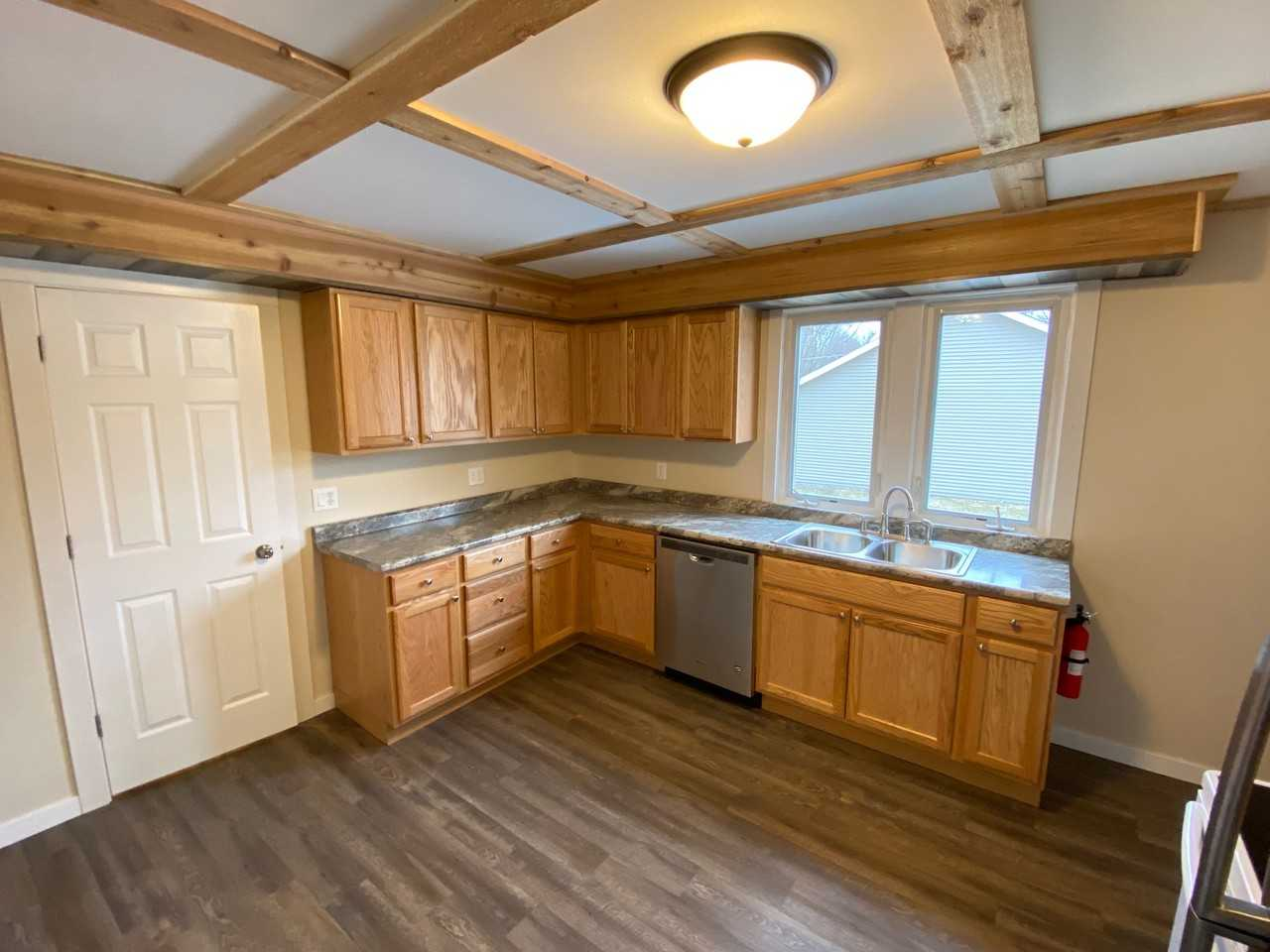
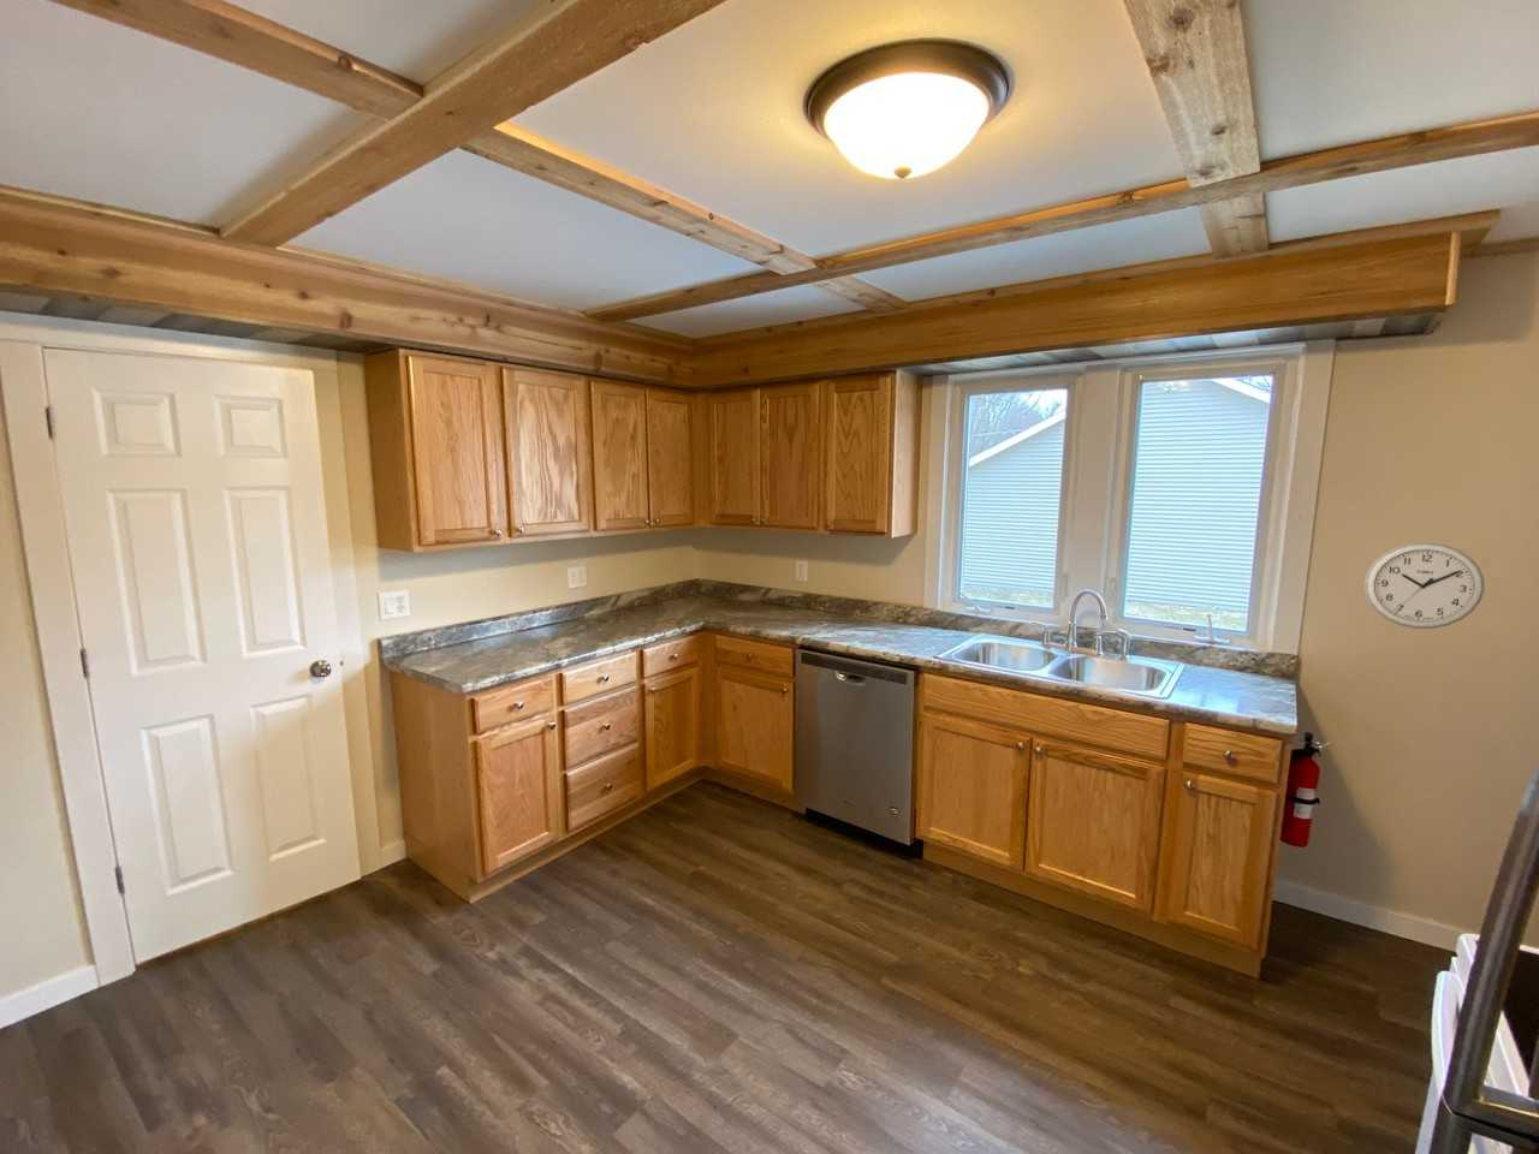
+ wall clock (1423, 585)
